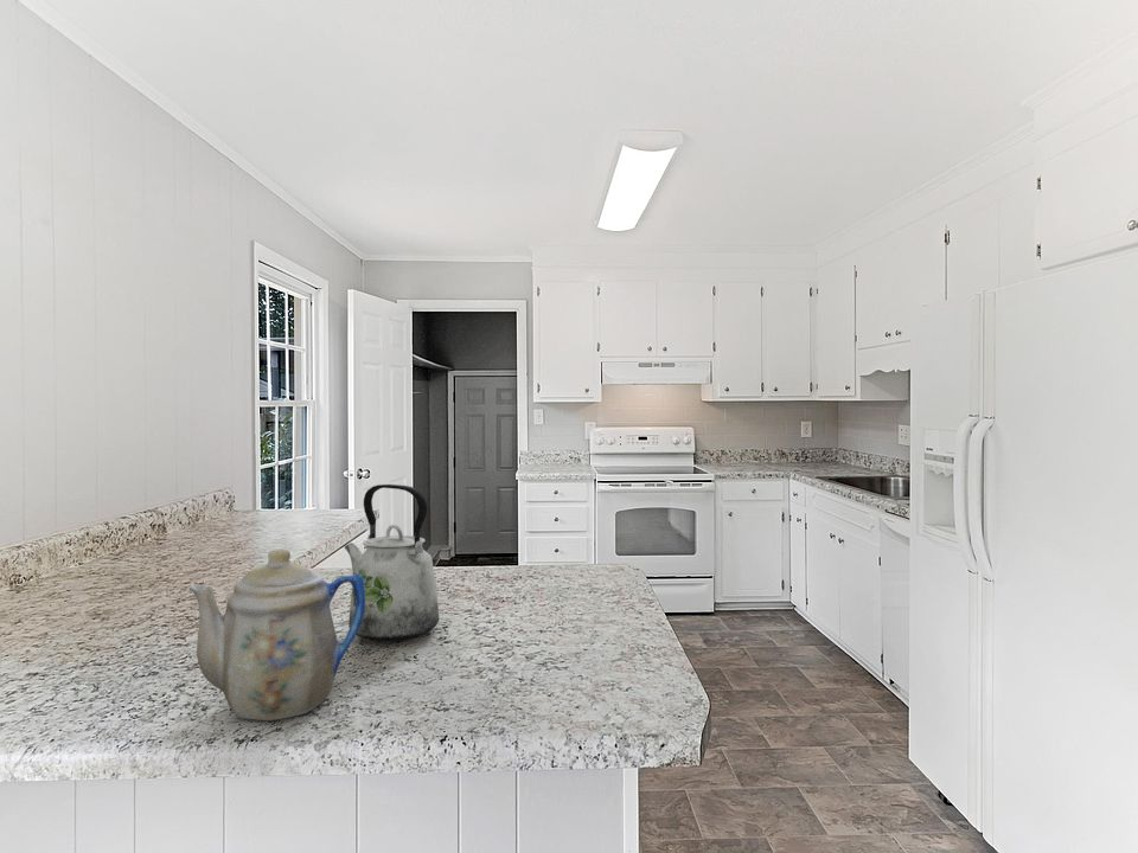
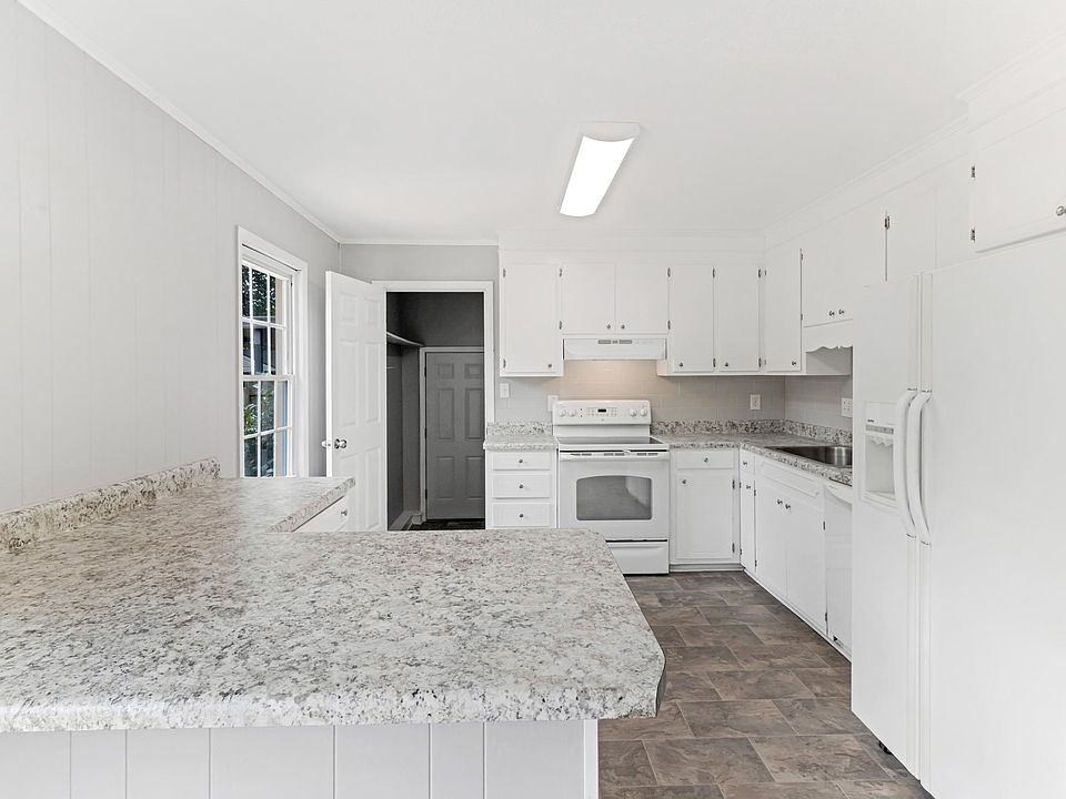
- teapot (280, 627)
- kettle (383, 557)
